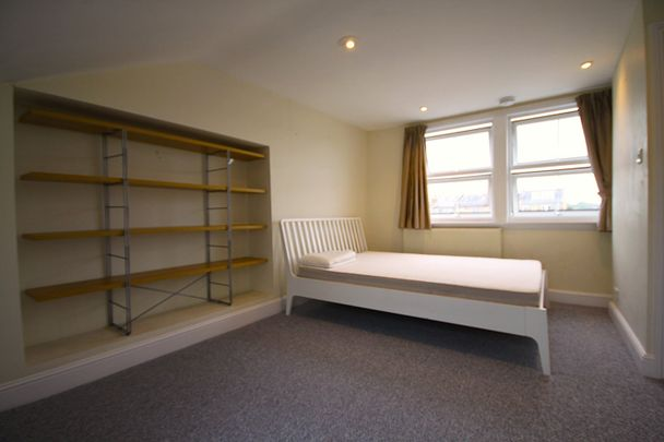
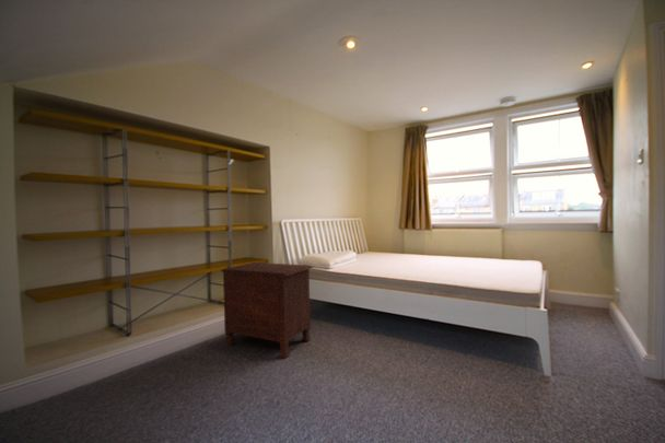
+ nightstand (268, 304)
